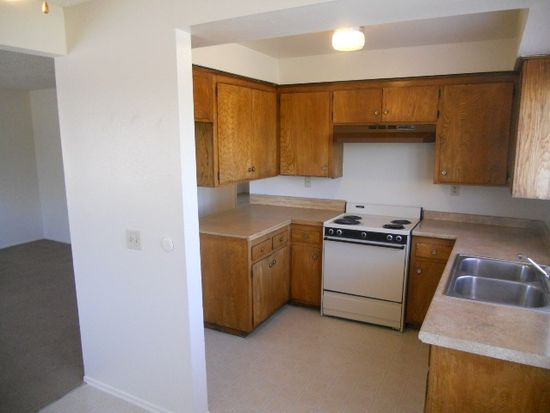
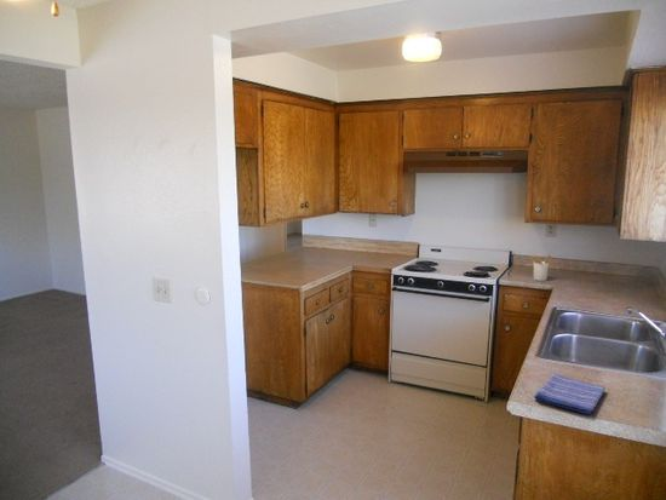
+ dish towel (569, 391)
+ utensil holder (539, 266)
